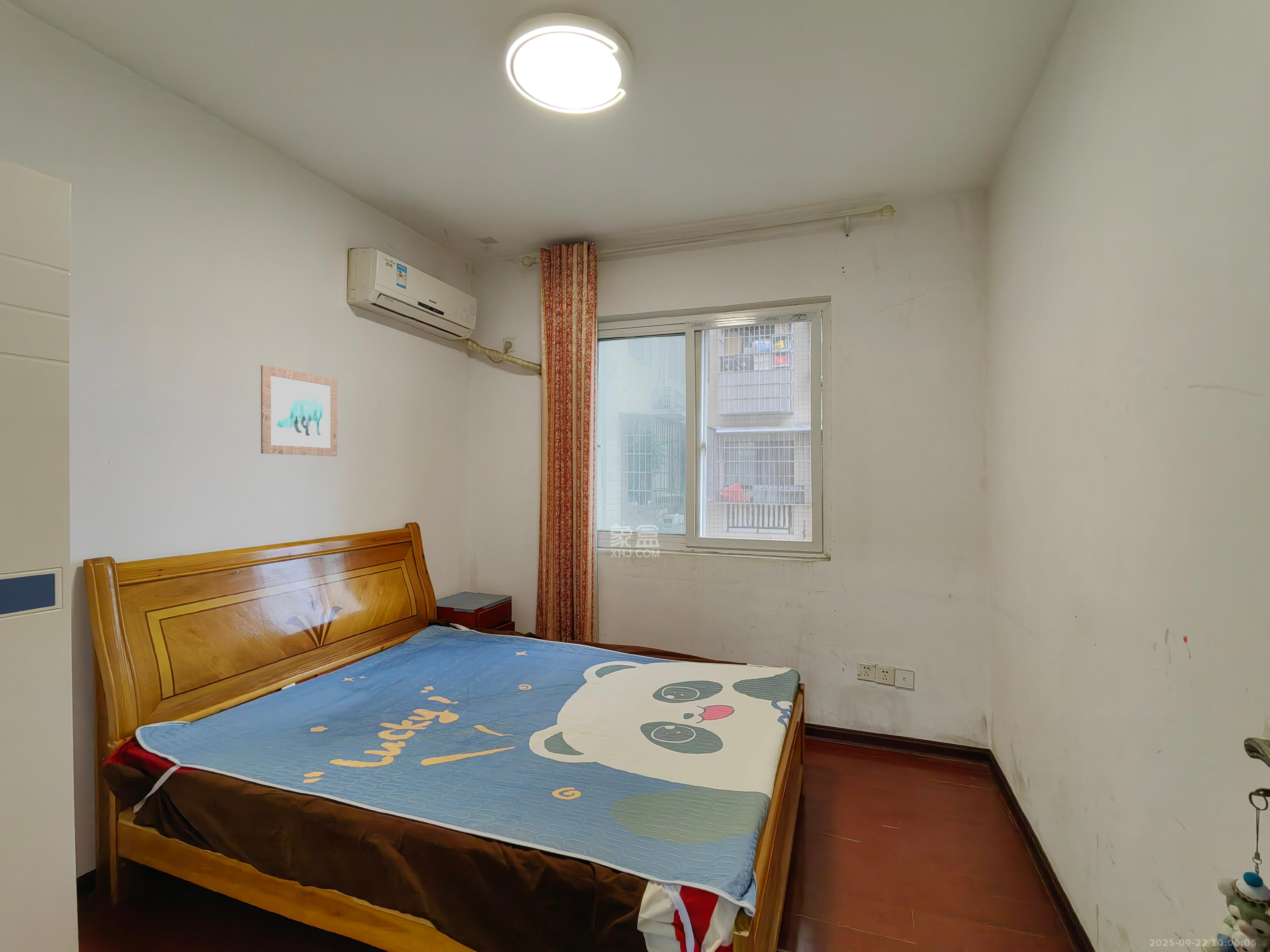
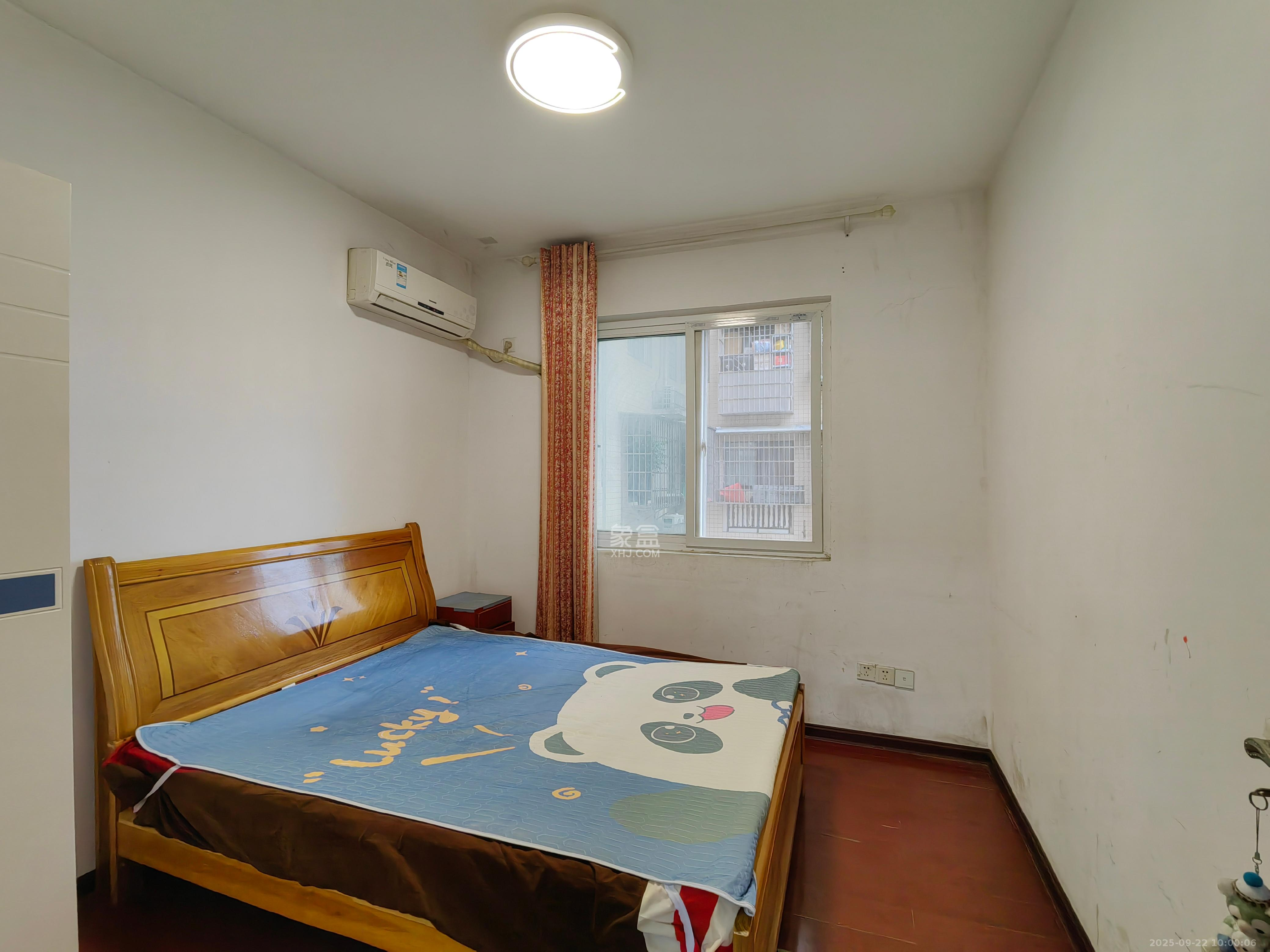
- wall art (301, 414)
